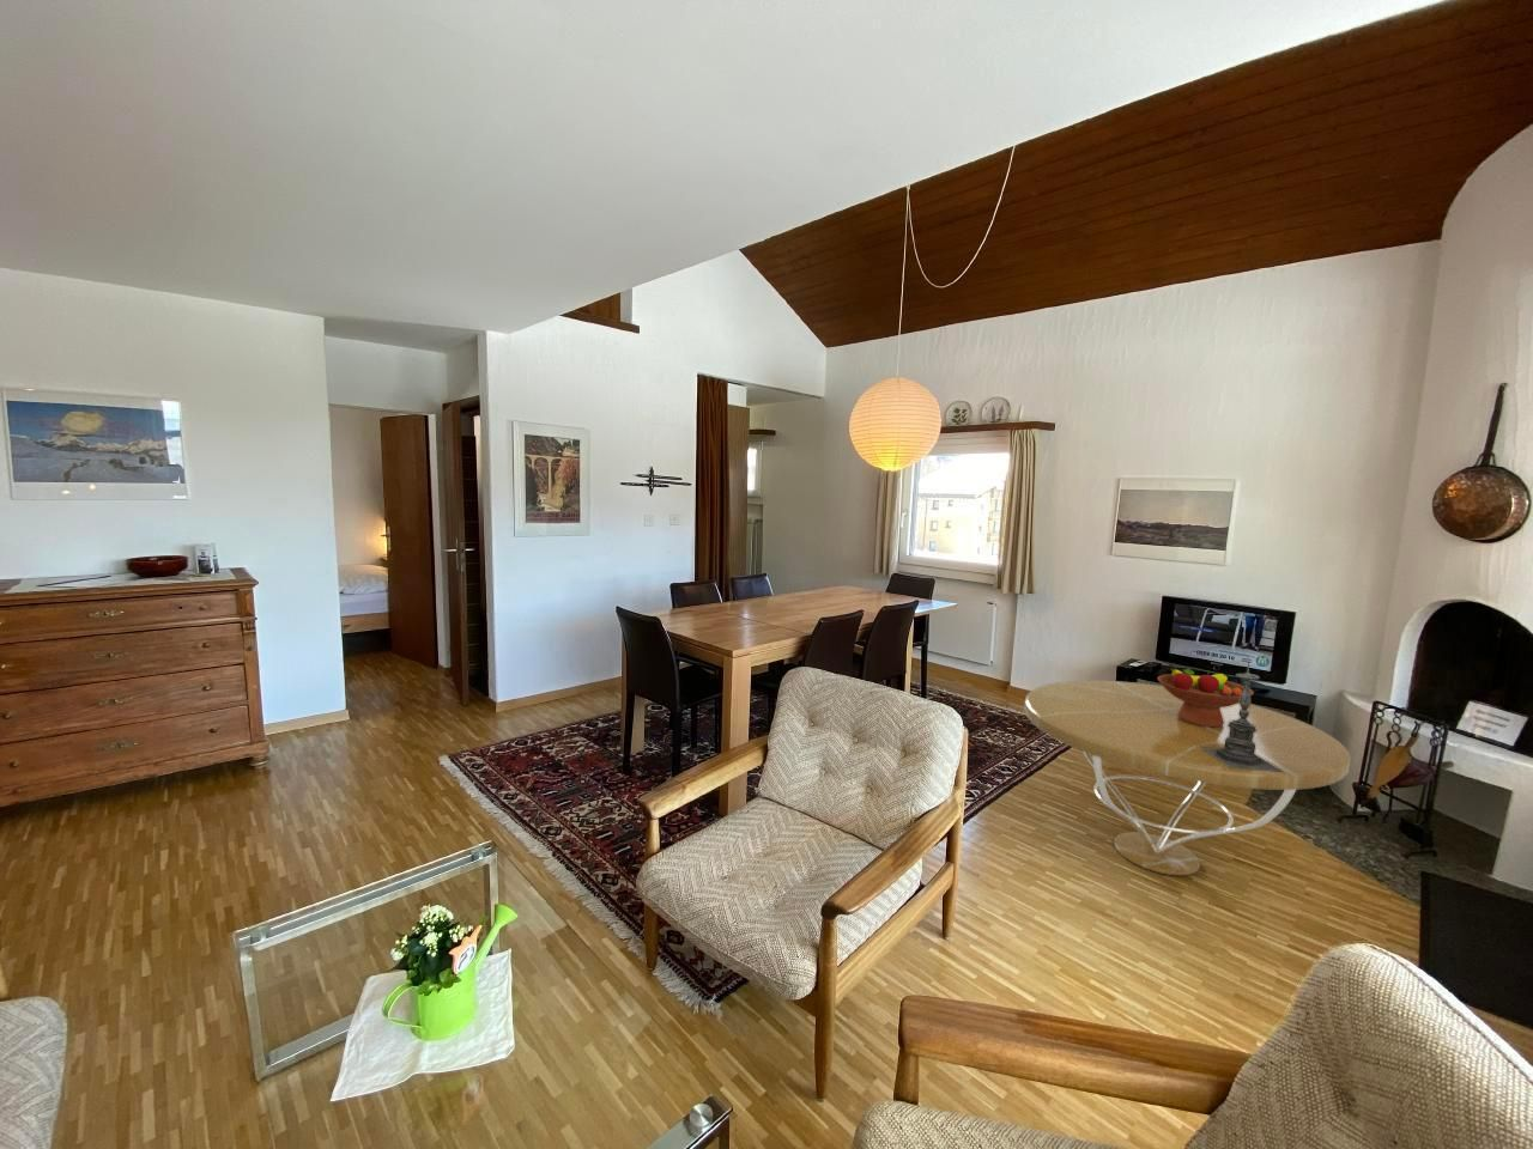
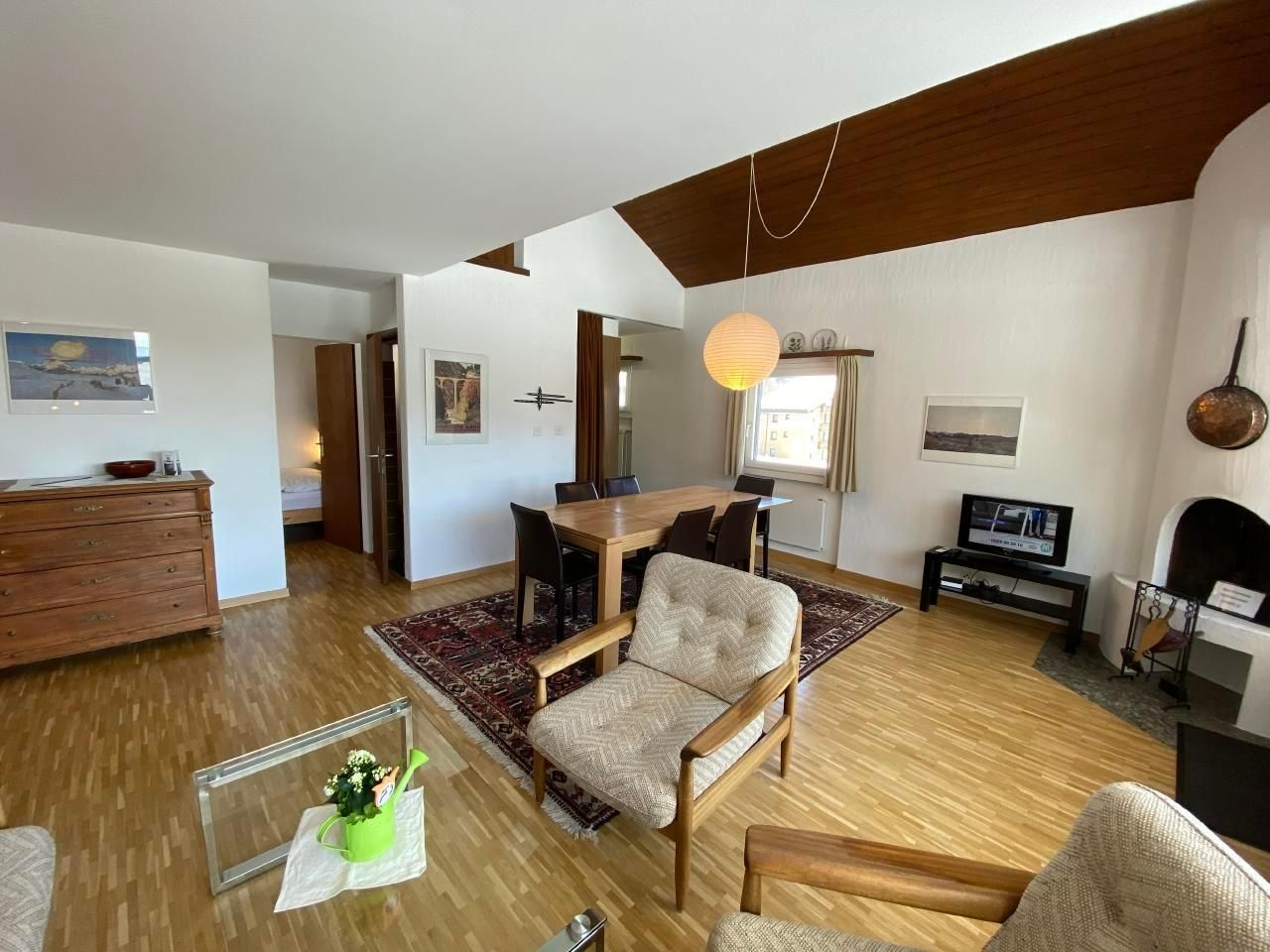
- fruit bowl (1202, 695)
- candle holder (1245, 710)
- coffee table (1162, 783)
